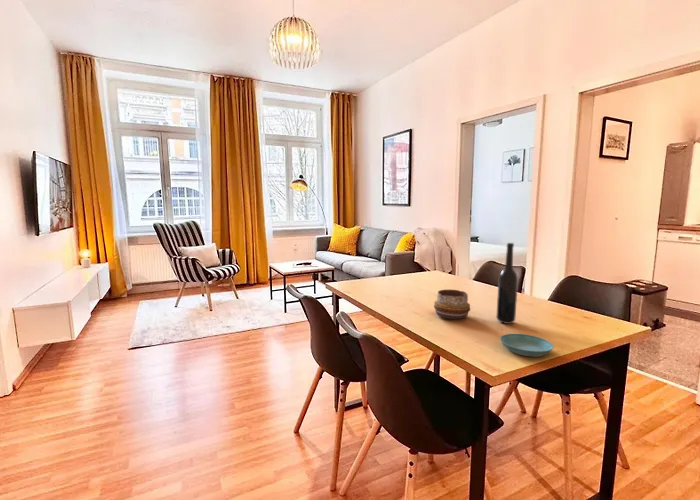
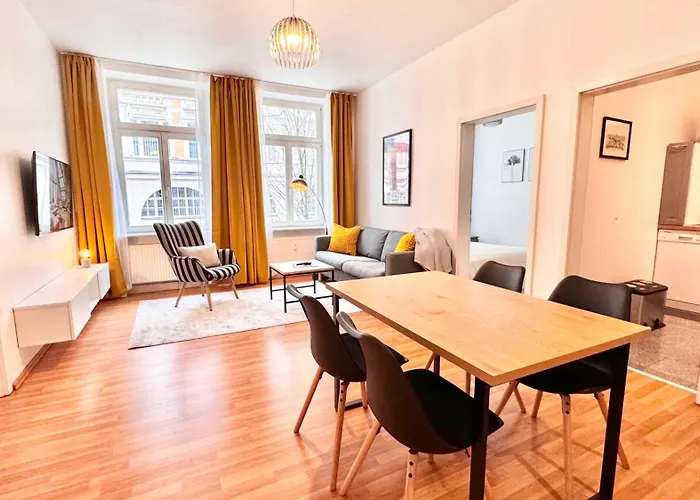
- saucer (525, 345)
- bottle (507, 283)
- decorative bowl (452, 304)
